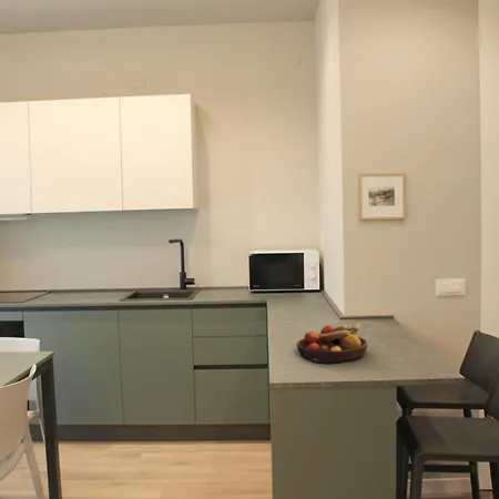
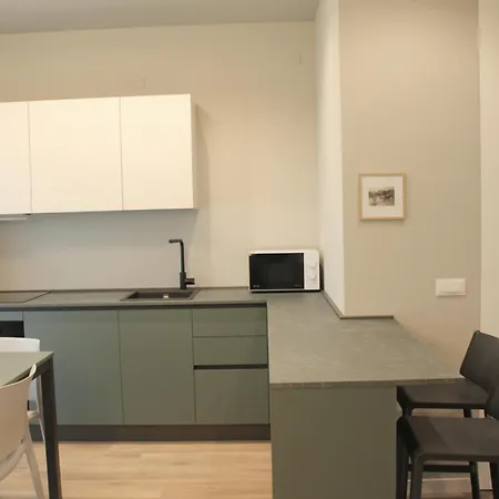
- fruit bowl (332, 339)
